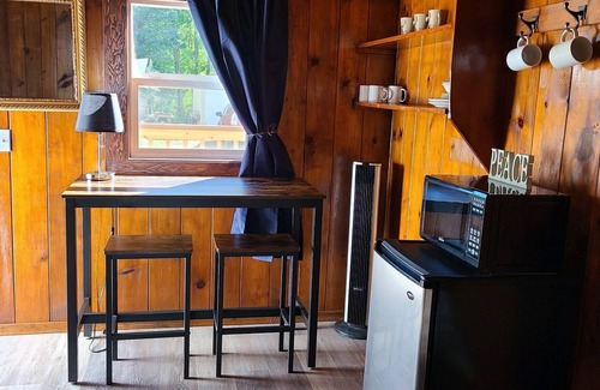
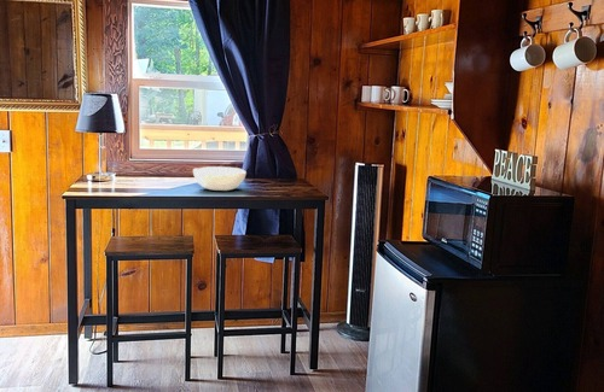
+ bowl (219, 179)
